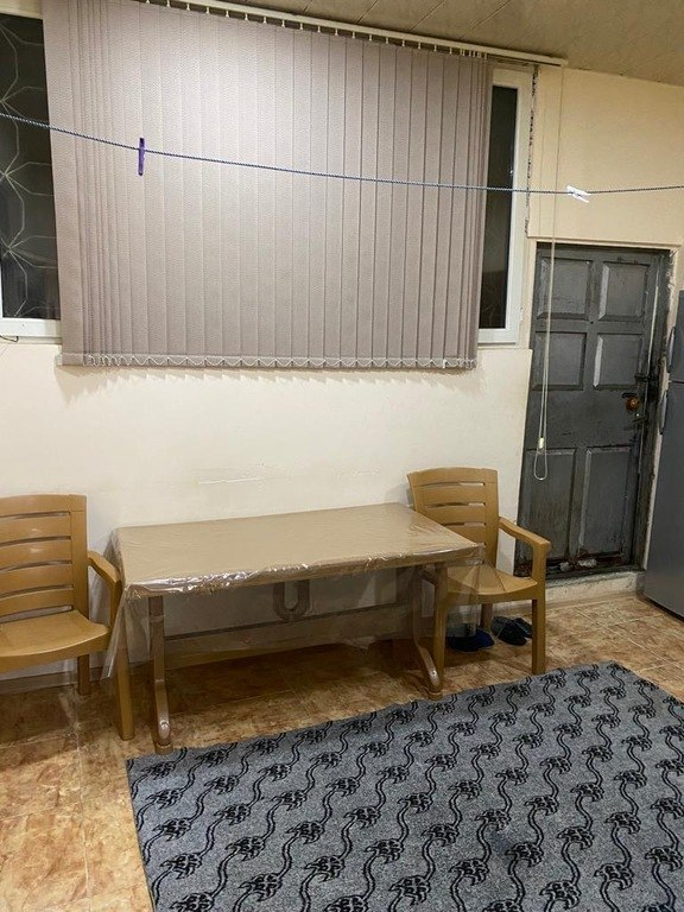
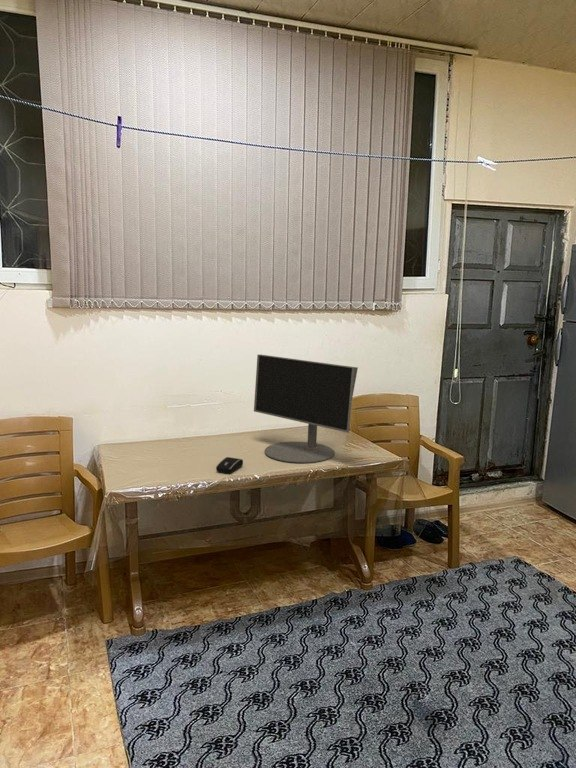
+ computer monitor (300, 407)
+ computer mouse (229, 464)
